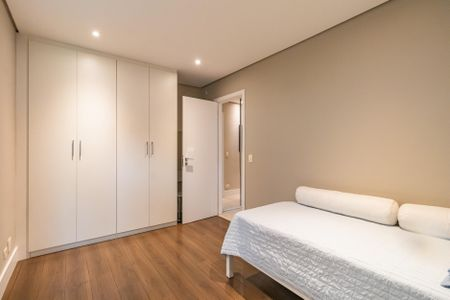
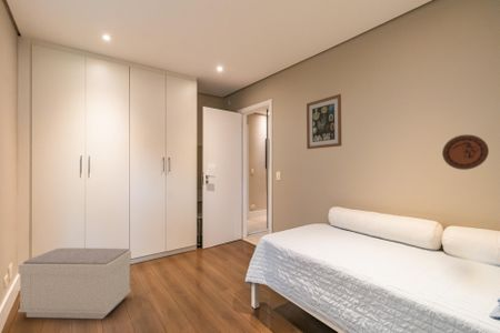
+ bench (79, 280)
+ wall art (322, 123)
+ decorative plate (463, 152)
